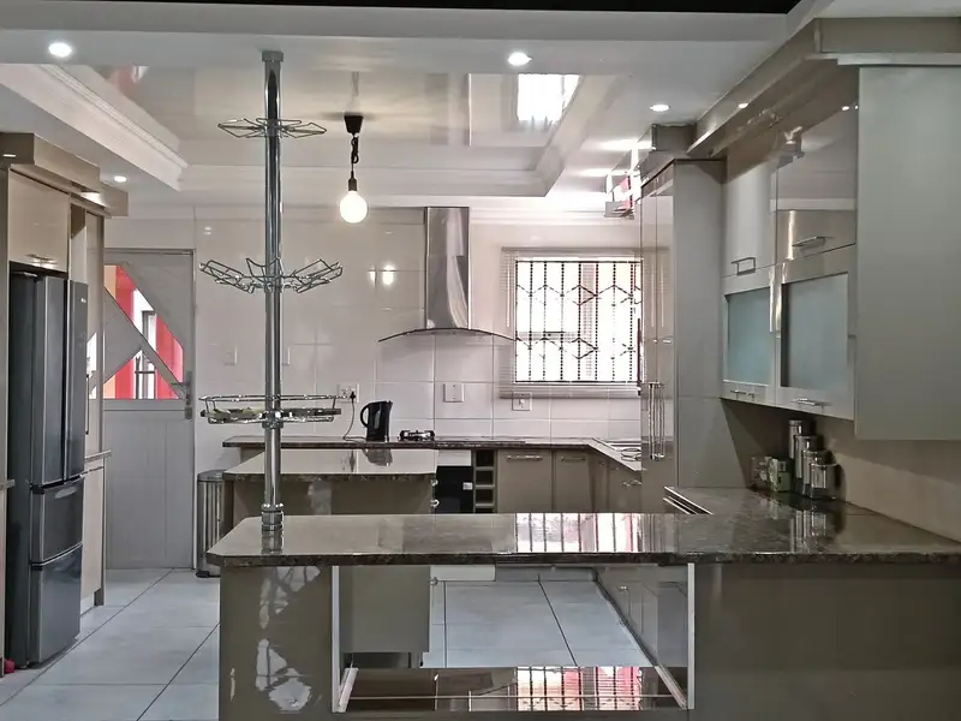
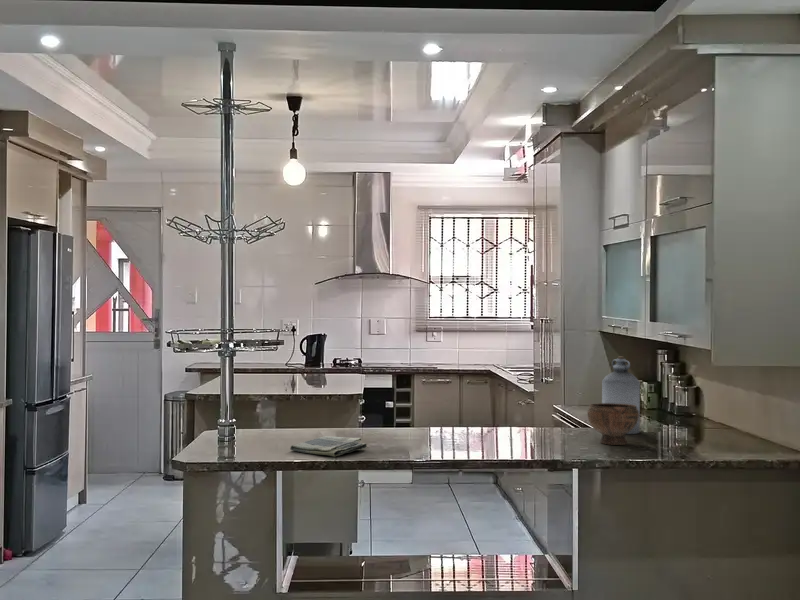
+ dish towel (329, 444)
+ bottle (620, 393)
+ bowl (612, 423)
